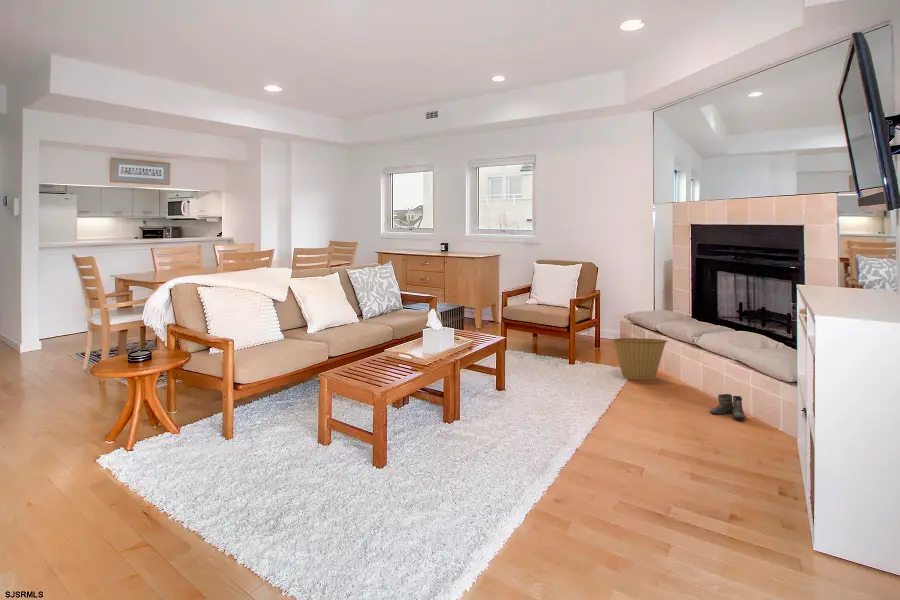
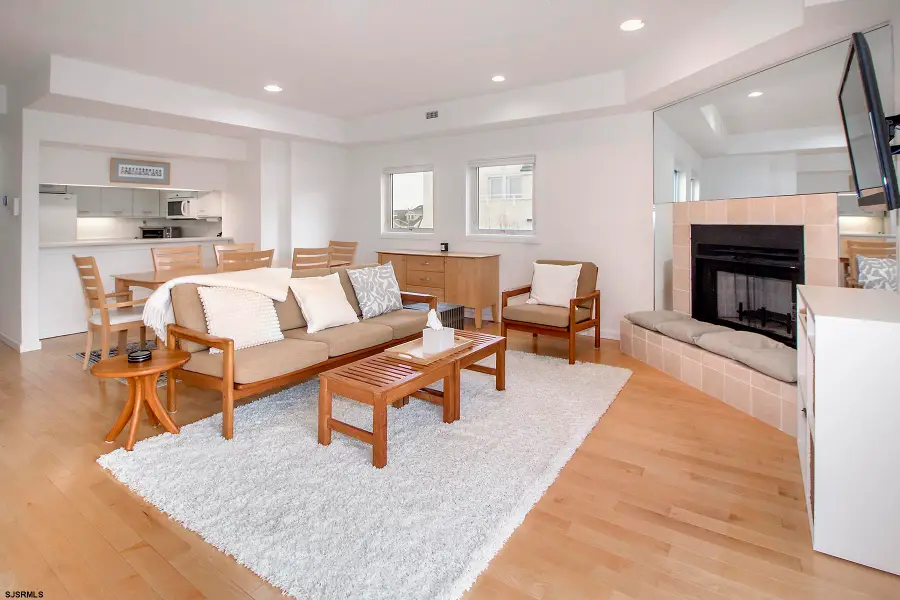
- boots (728, 405)
- basket (639, 358)
